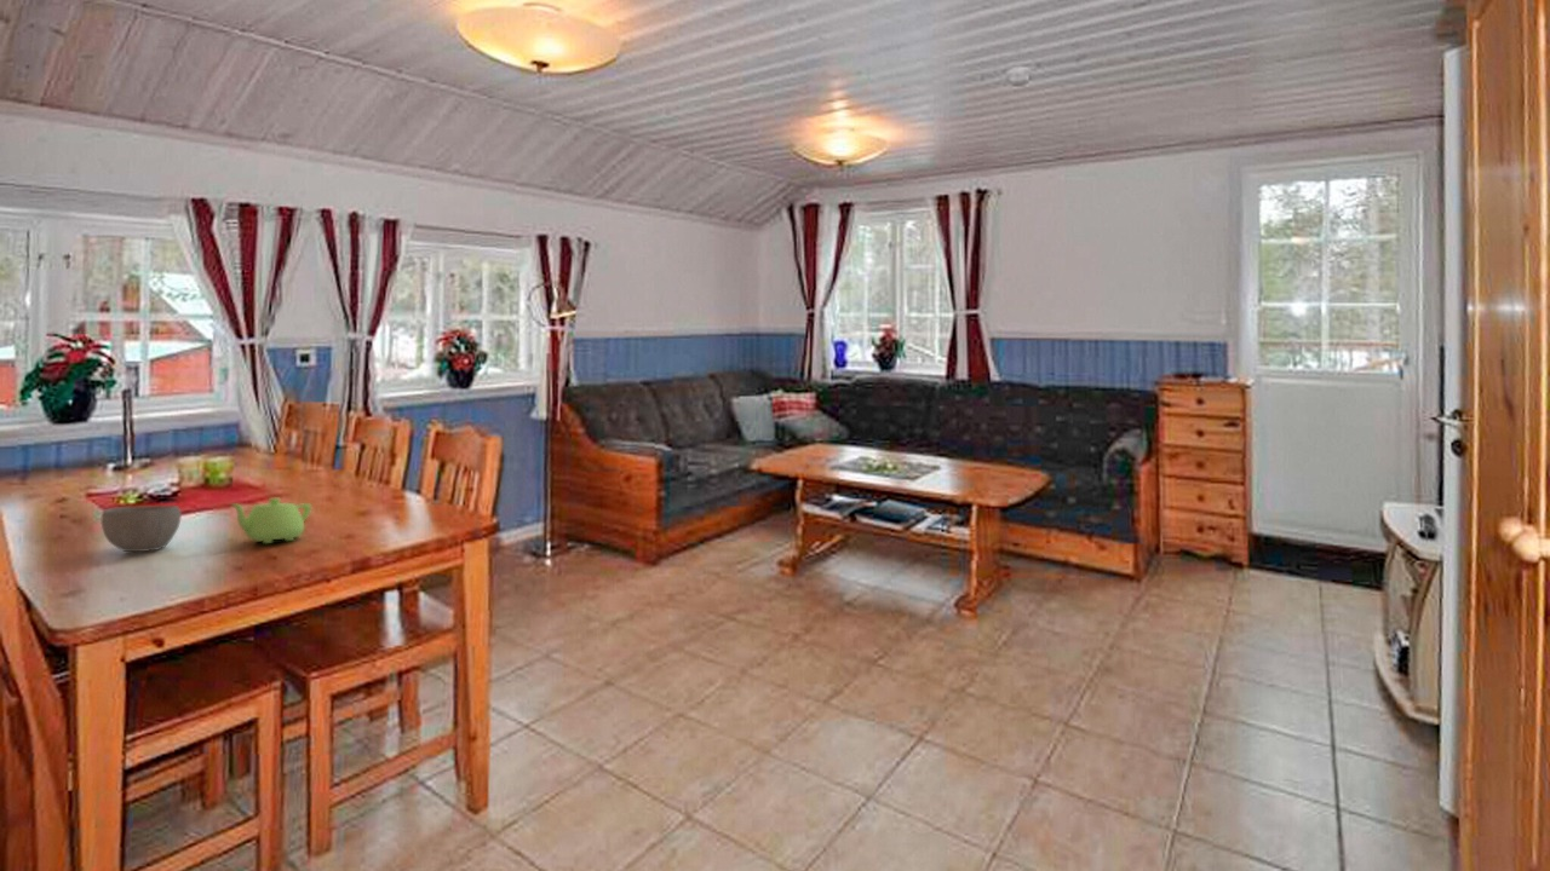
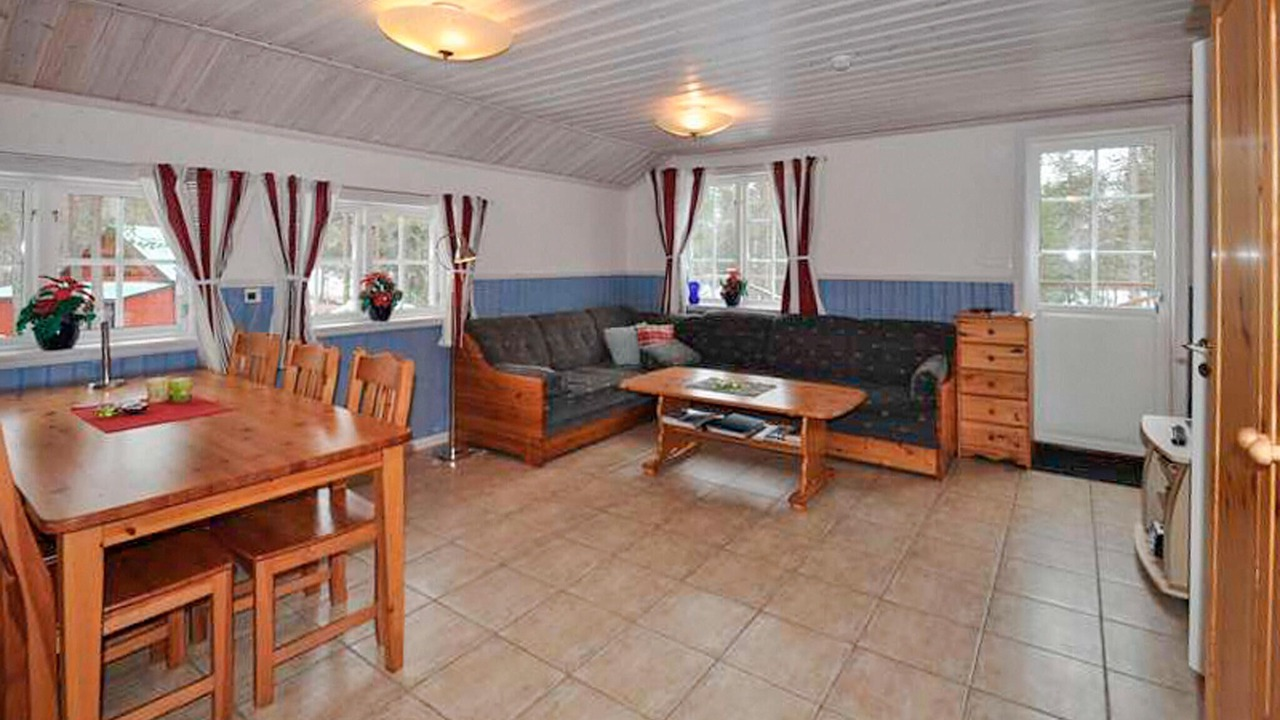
- bowl (142, 529)
- teapot (271, 519)
